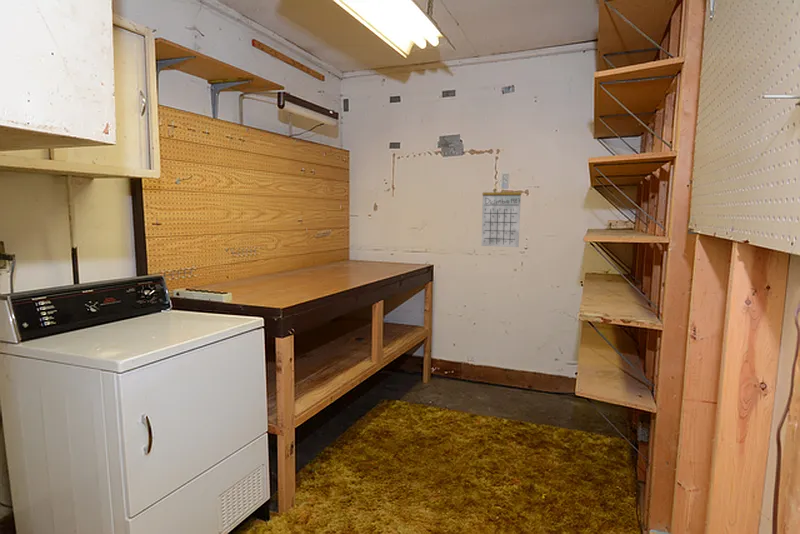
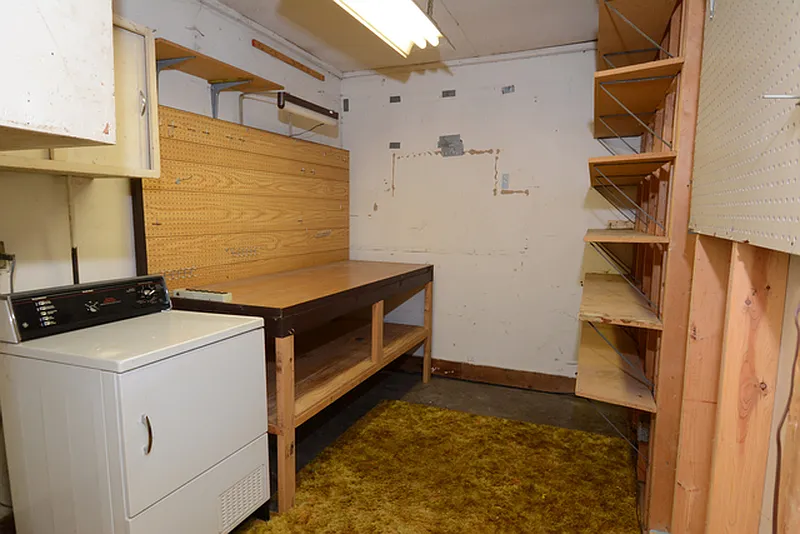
- calendar (501, 213)
